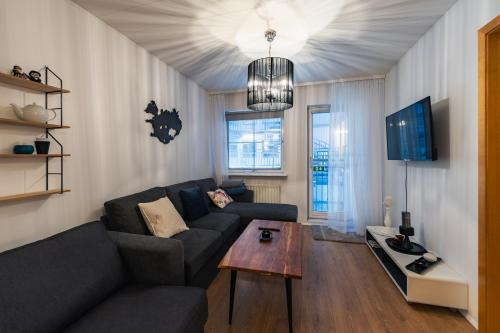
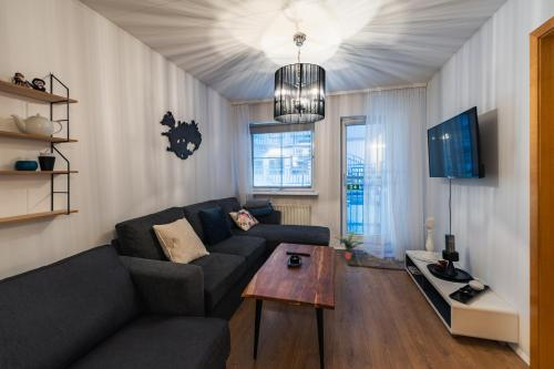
+ potted plant (346, 244)
